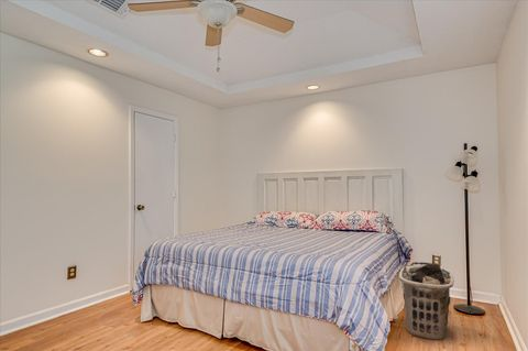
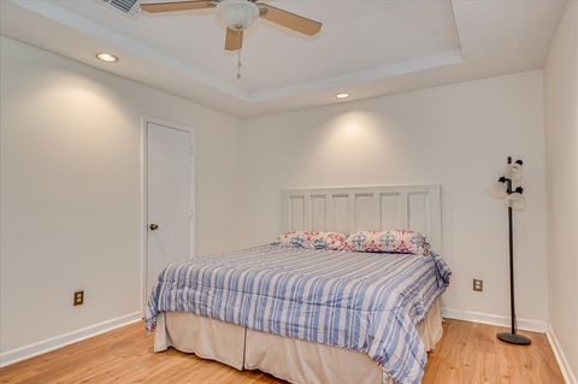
- clothes hamper (426, 295)
